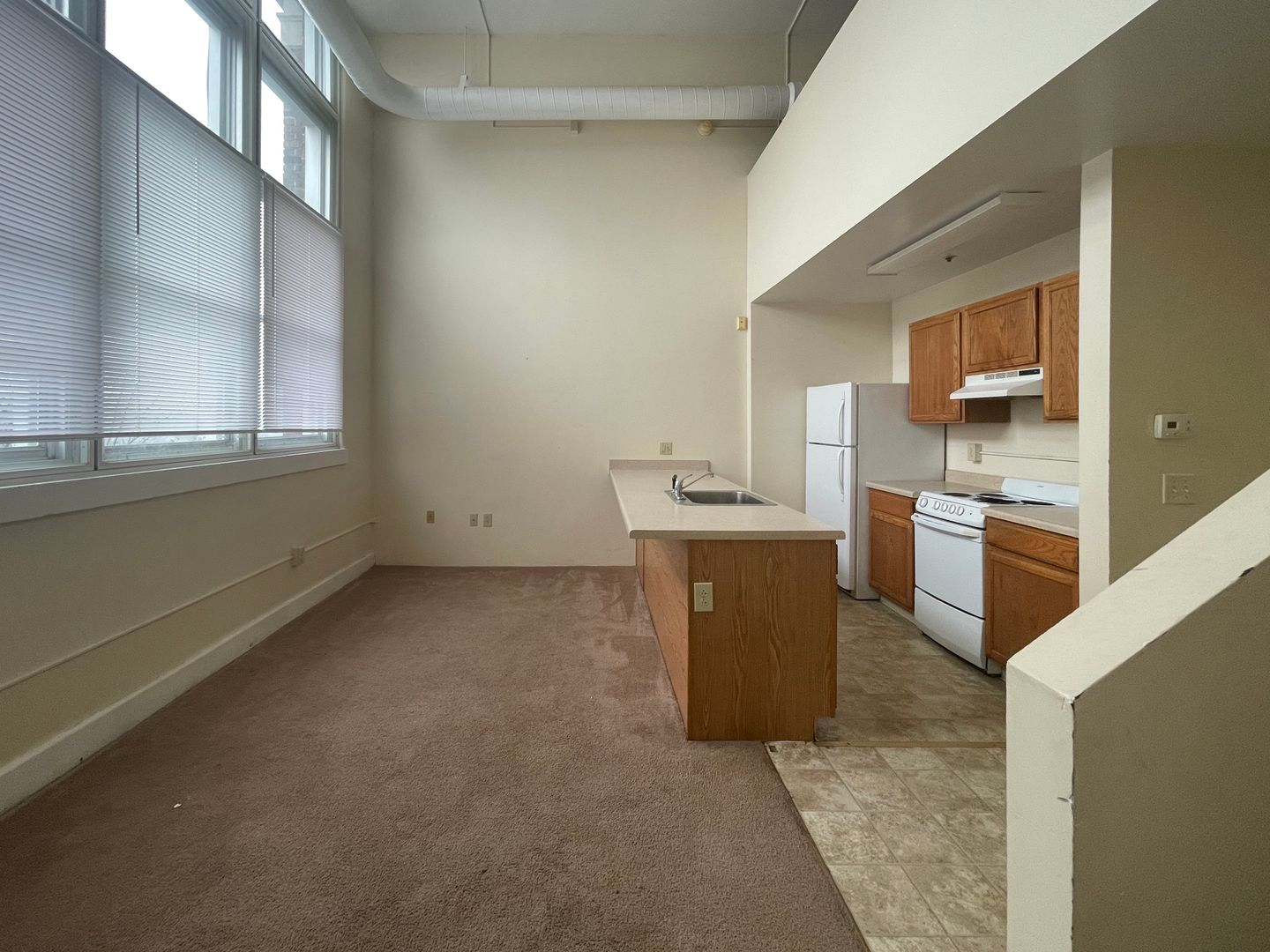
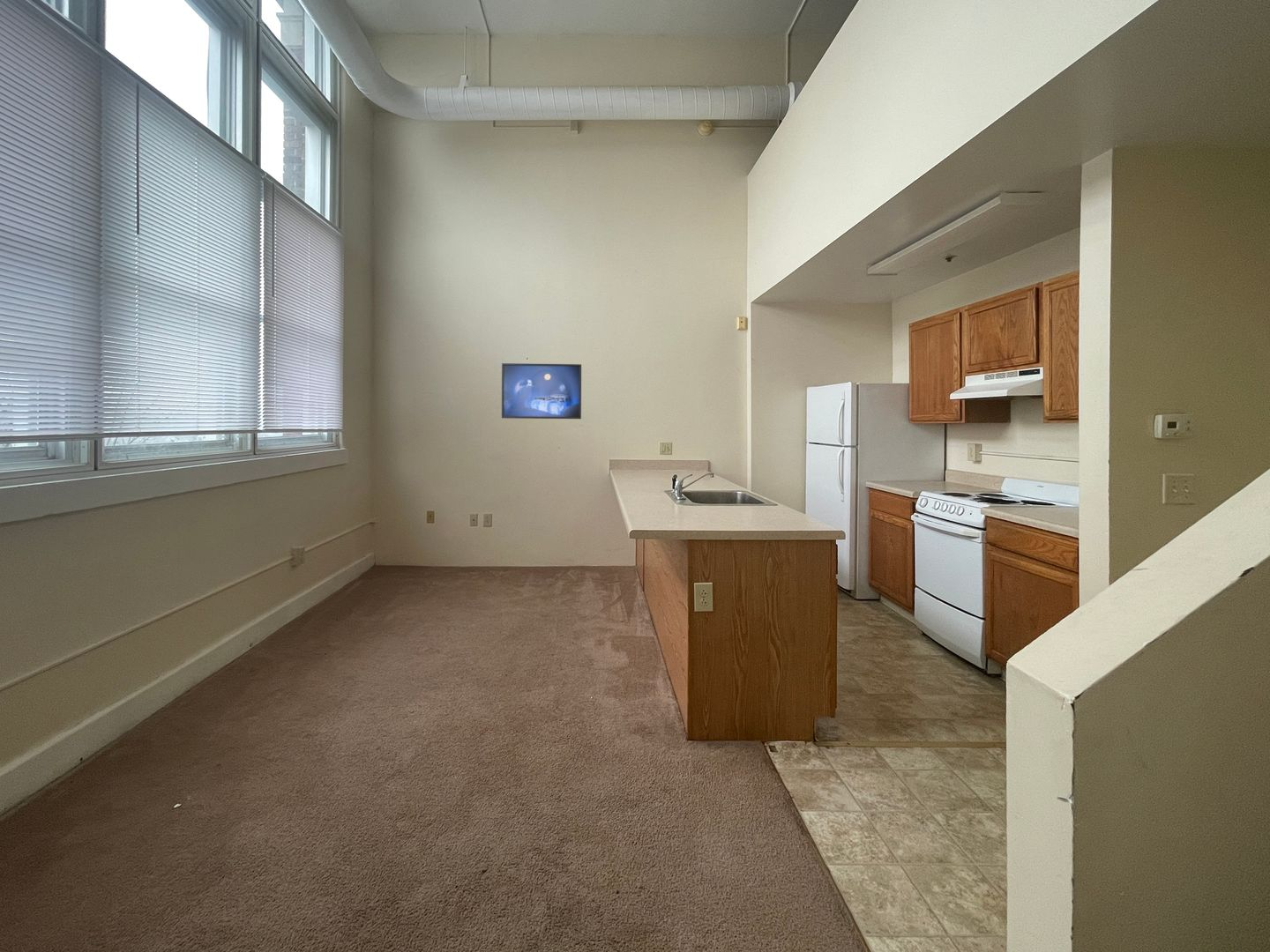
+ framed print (542, 390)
